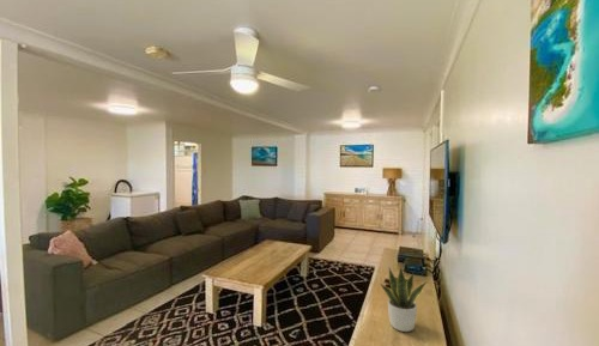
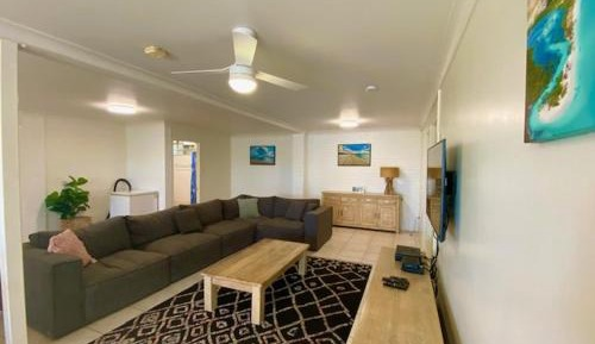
- potted plant (403, 295)
